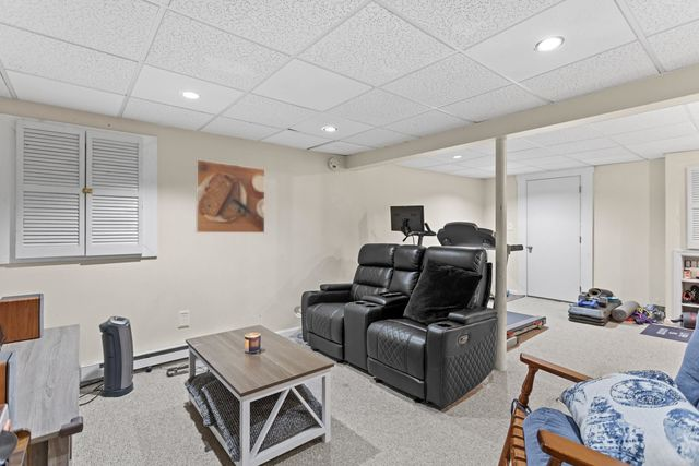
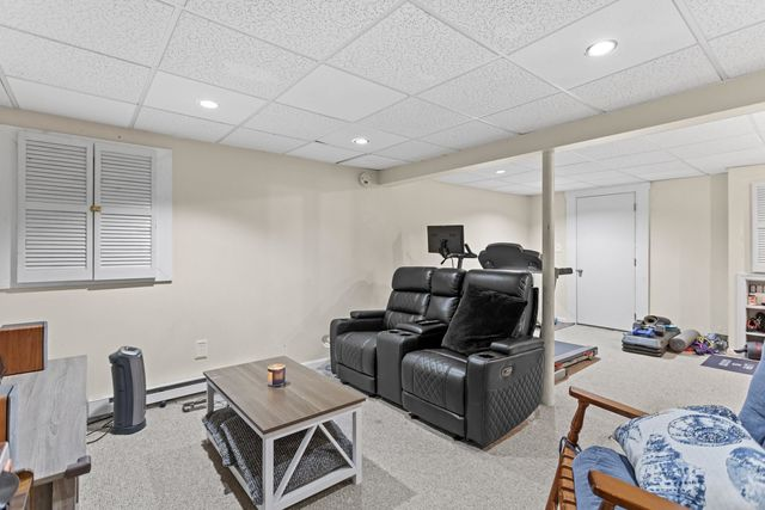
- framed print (232, 199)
